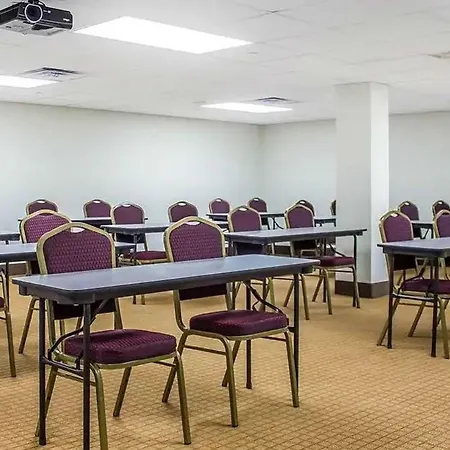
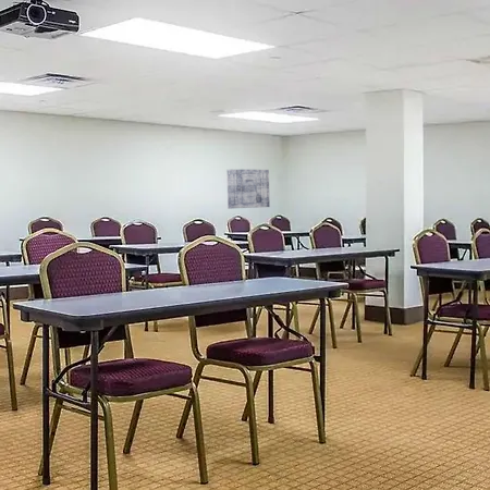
+ wall art (248, 188)
